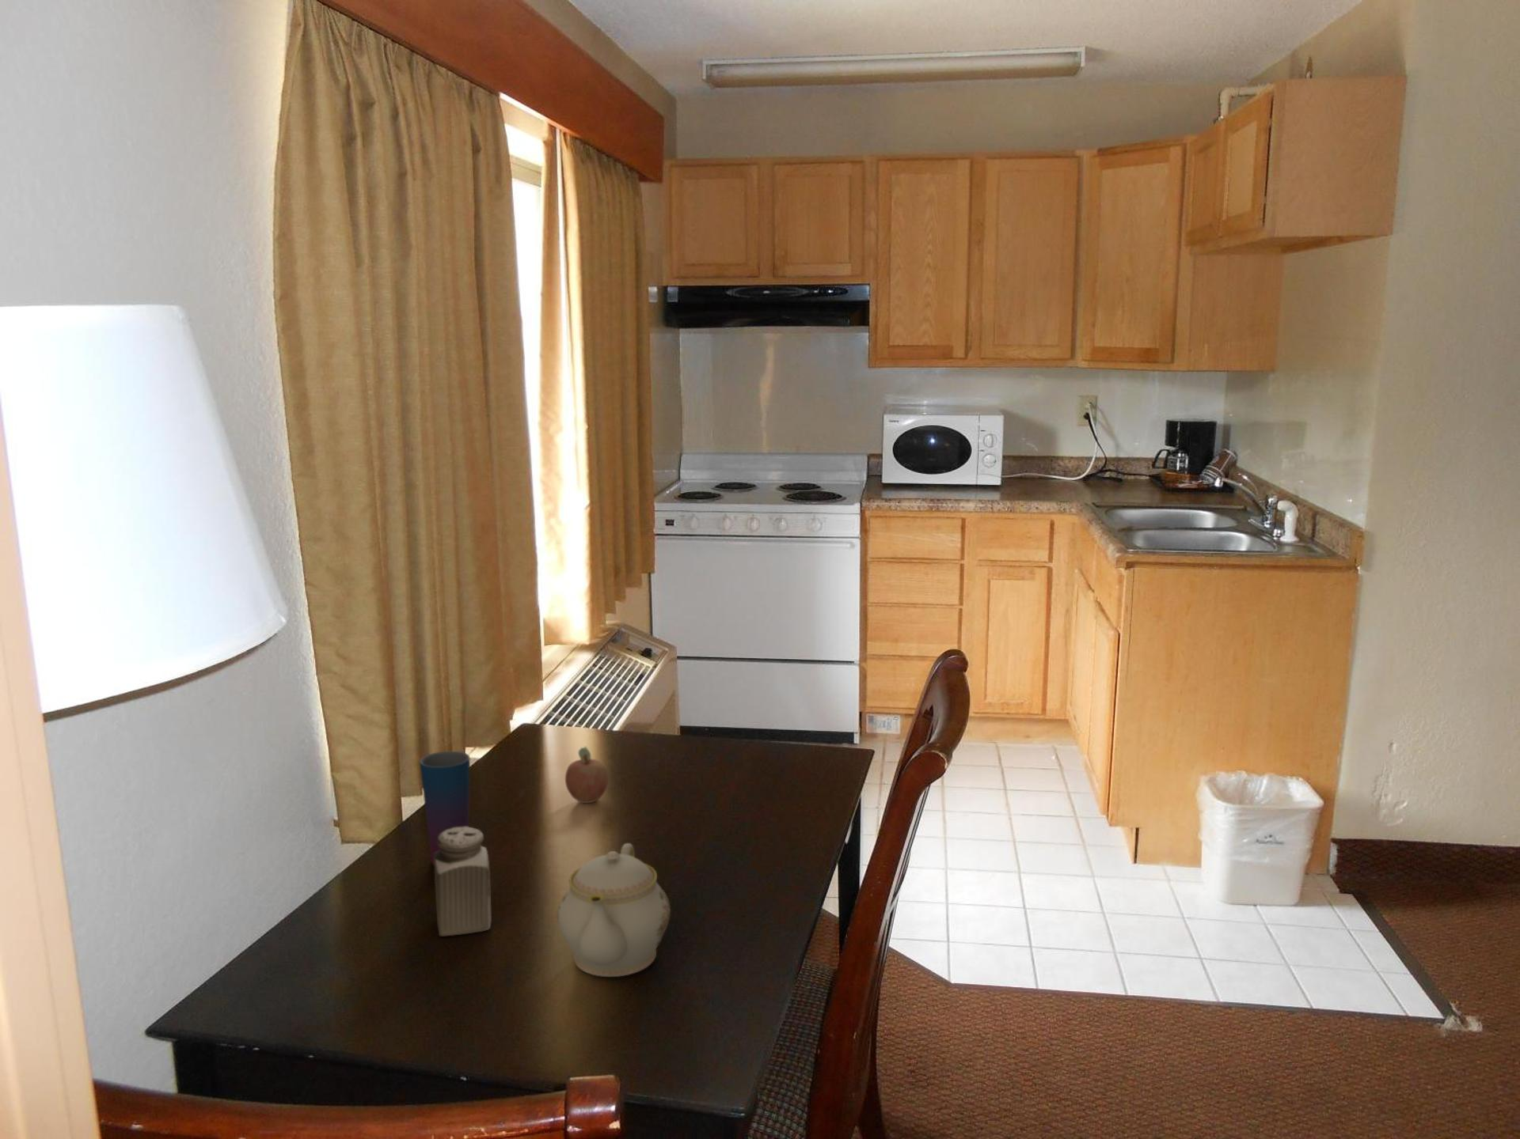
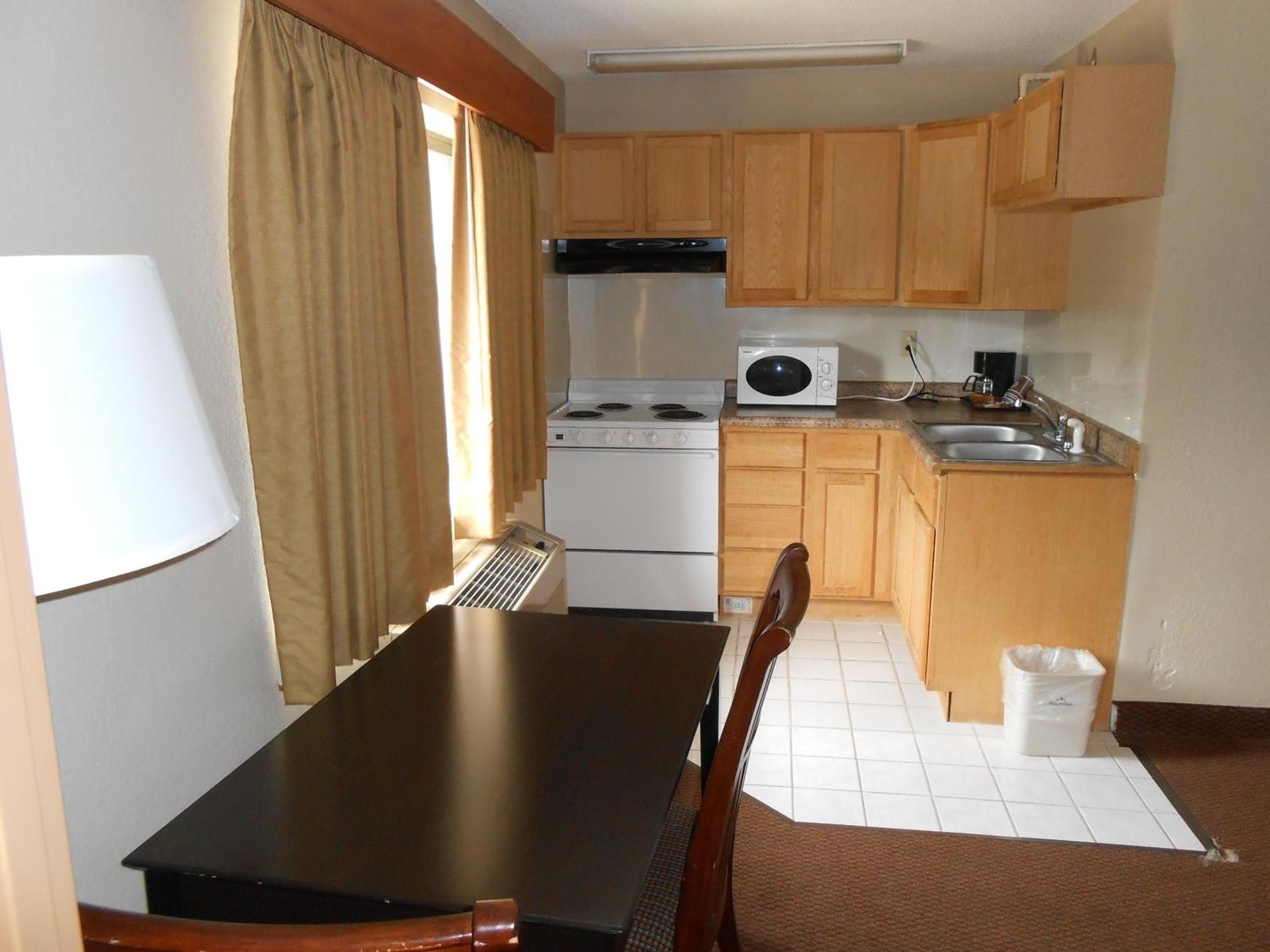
- fruit (586, 776)
- cup (448, 809)
- salt shaker (462, 877)
- teapot (614, 902)
